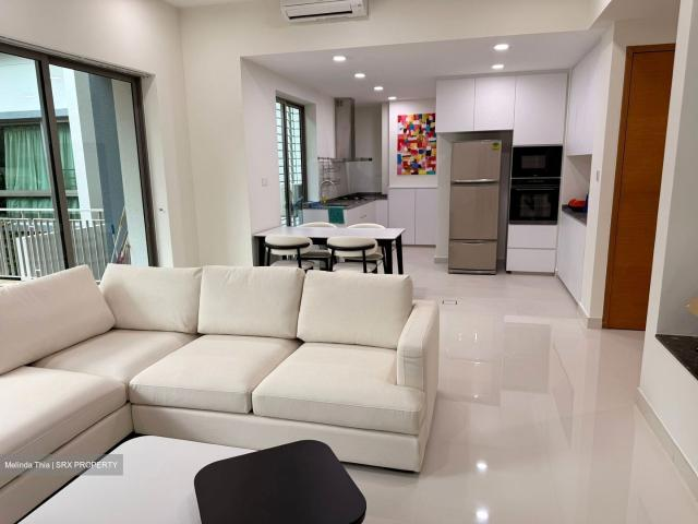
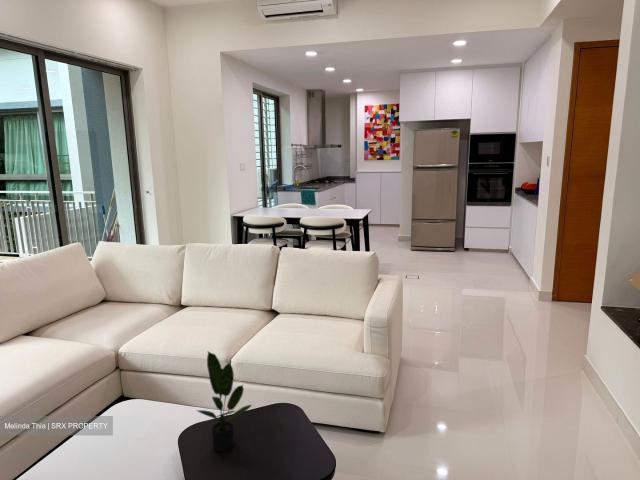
+ potted plant (224, 403)
